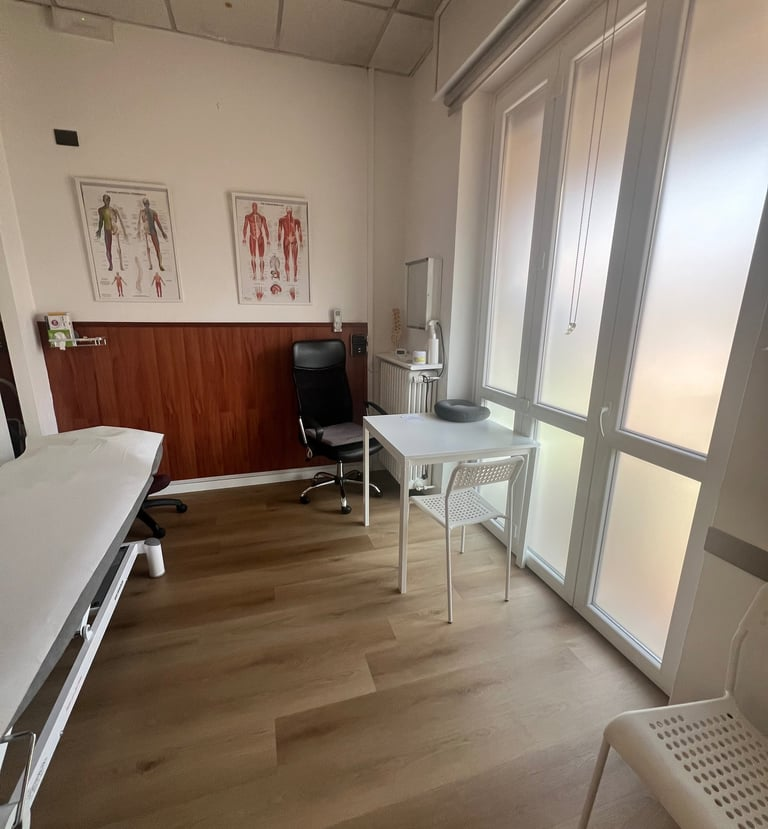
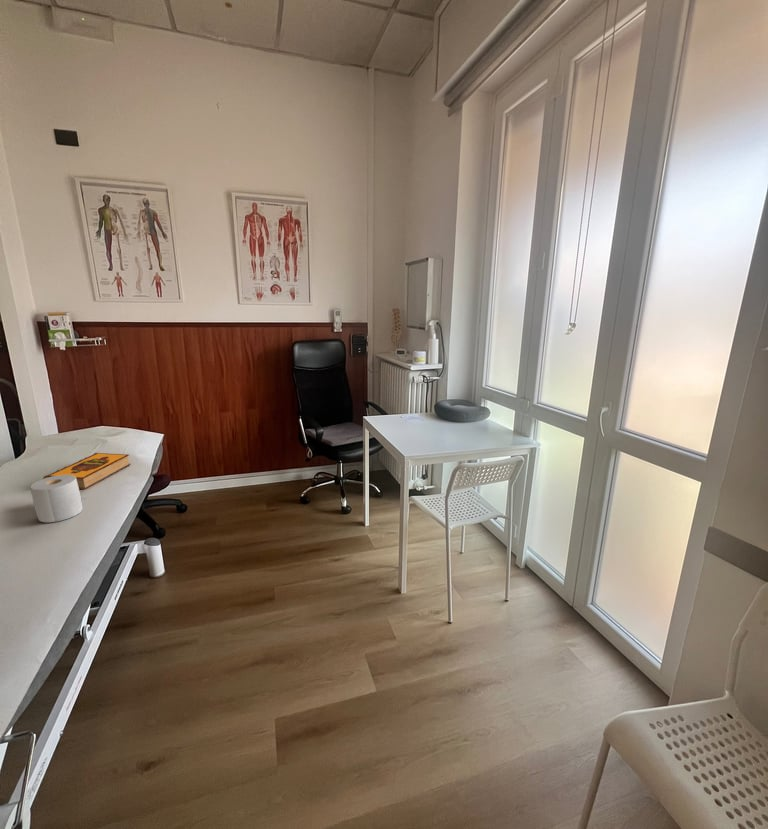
+ hardback book (89, 469)
+ paper towel roll (57, 497)
